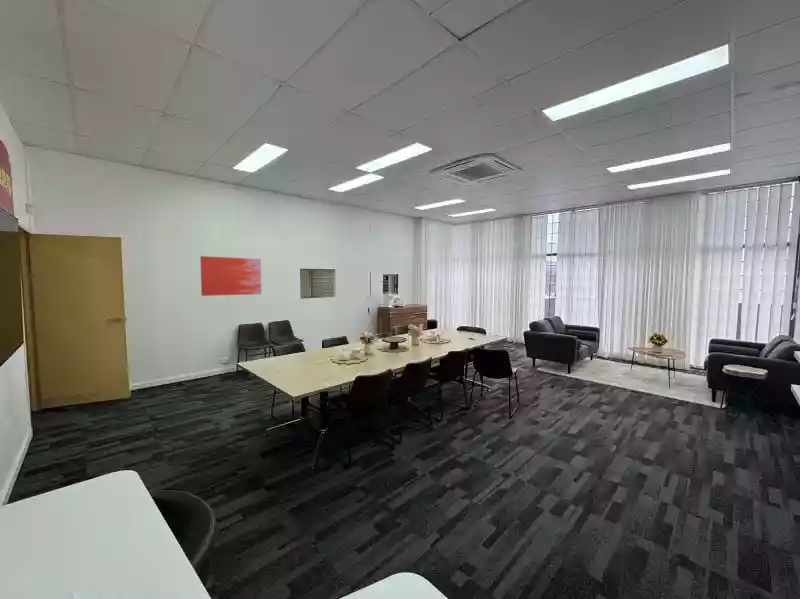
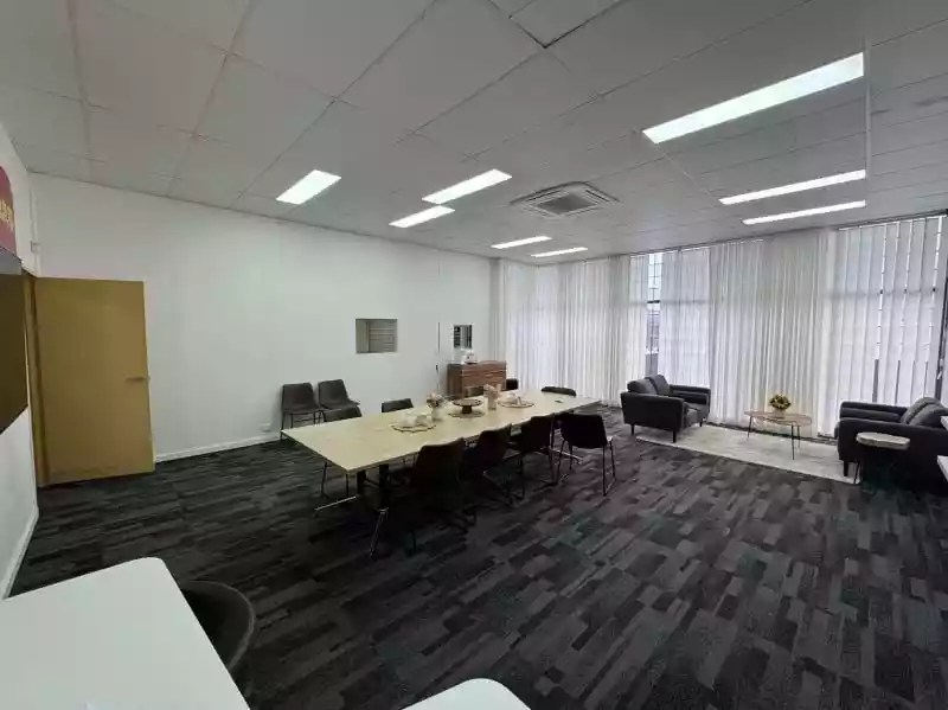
- wall art (232, 276)
